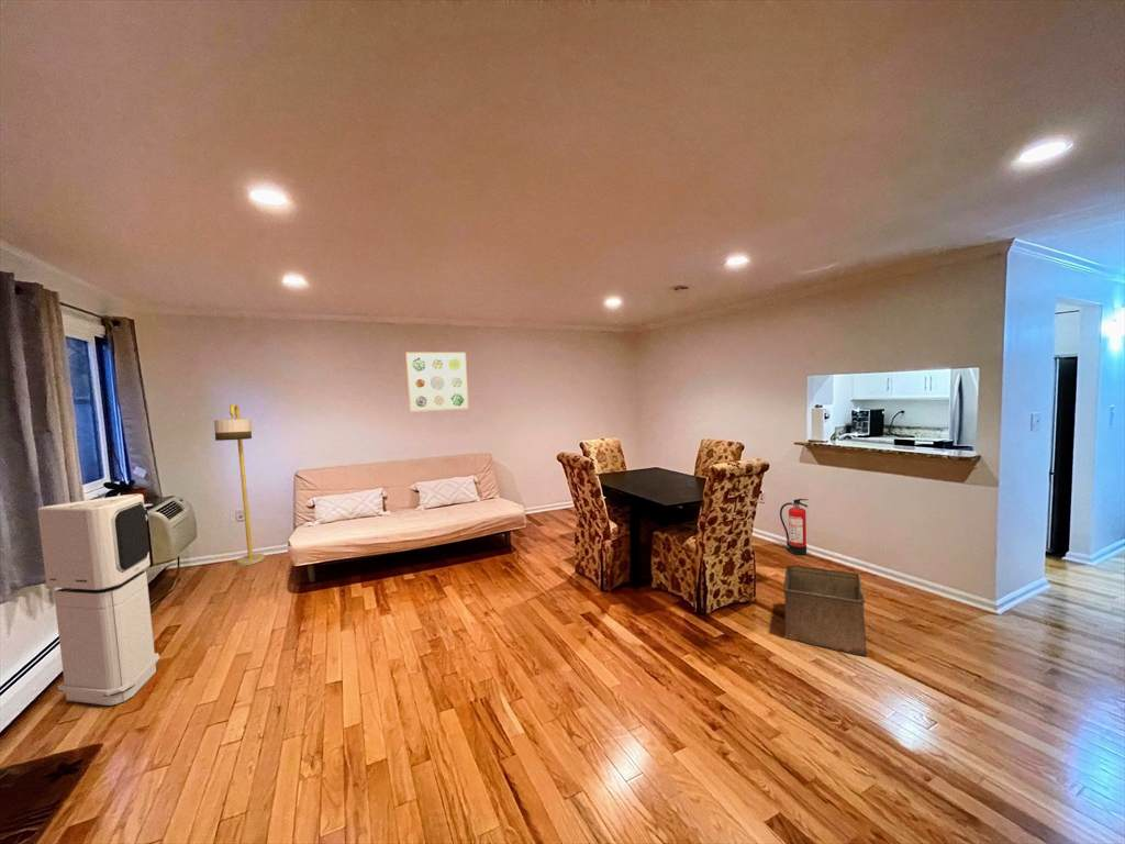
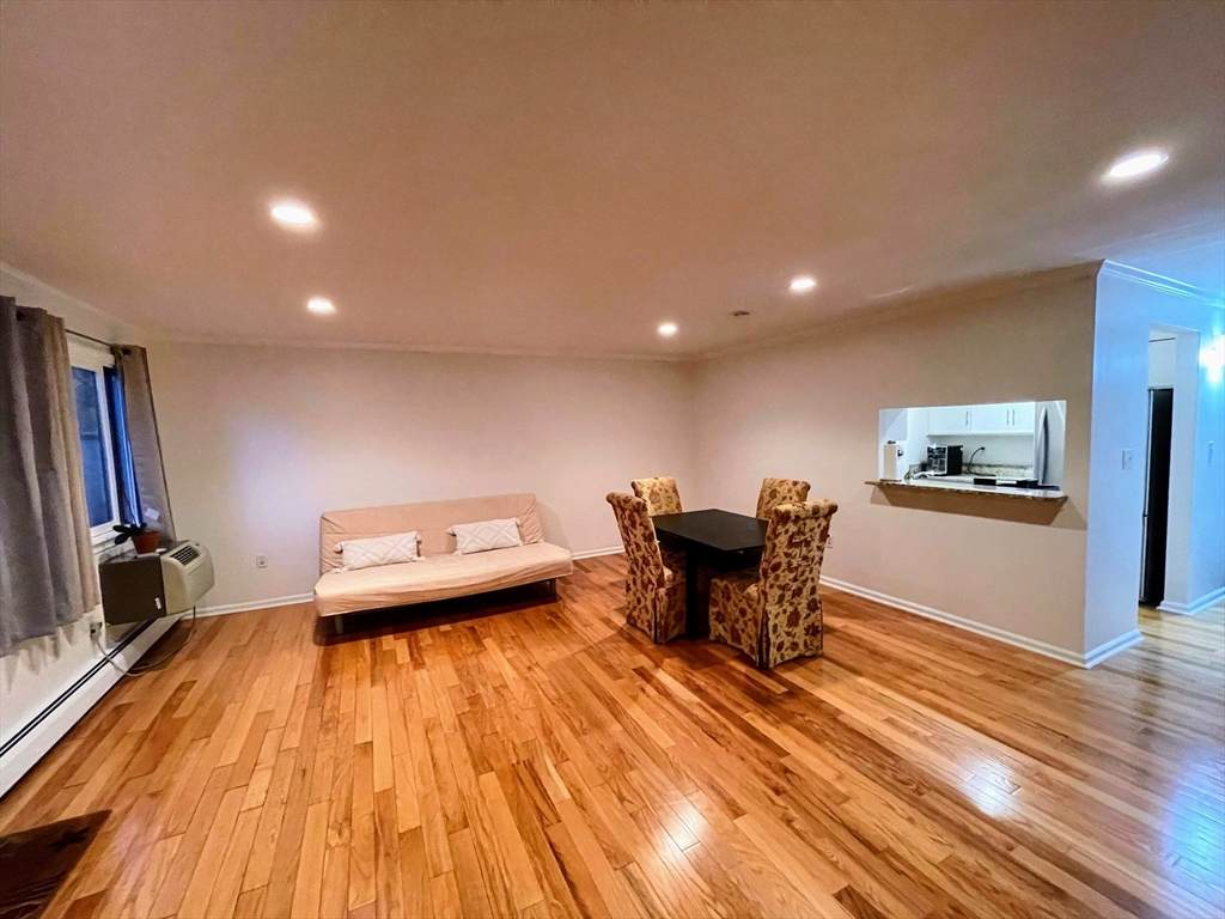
- storage bin (823, 606)
- air purifier (96, 598)
- wall art (437, 381)
- floor lamp (242, 485)
- fire extinguisher (793, 523)
